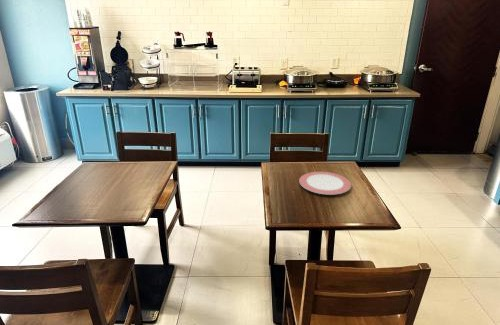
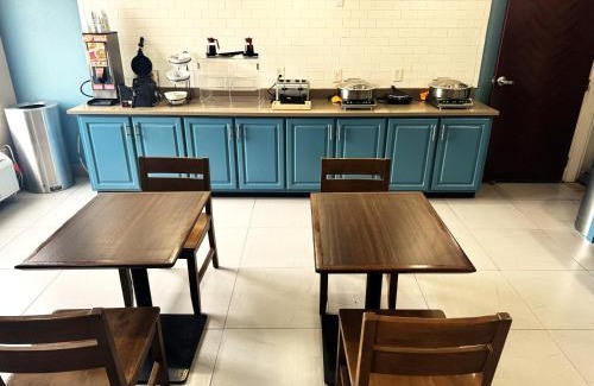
- plate (324, 183)
